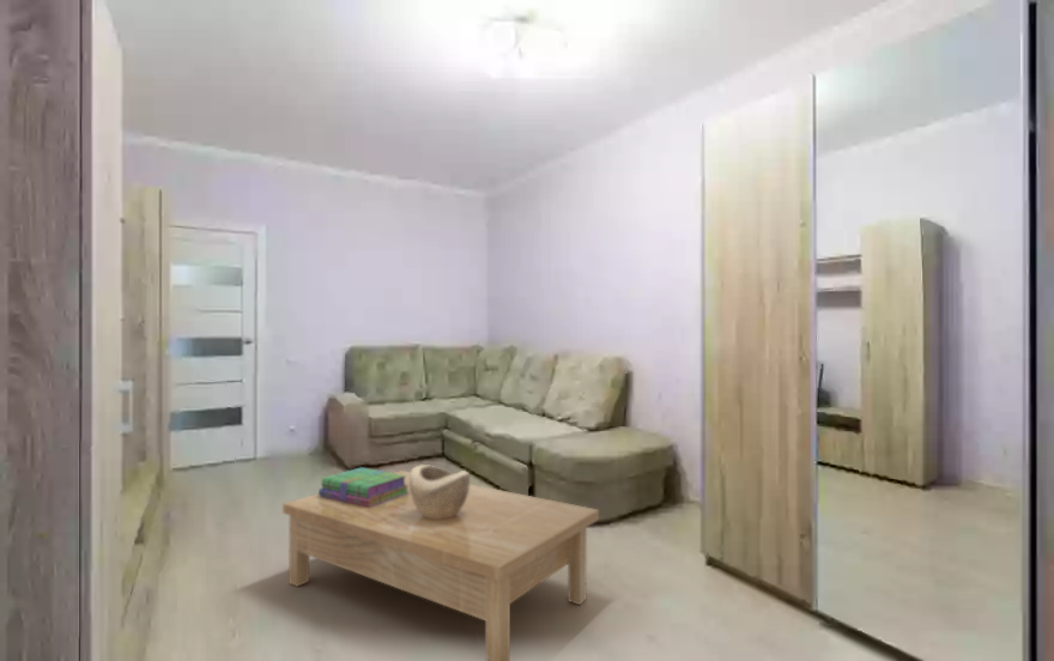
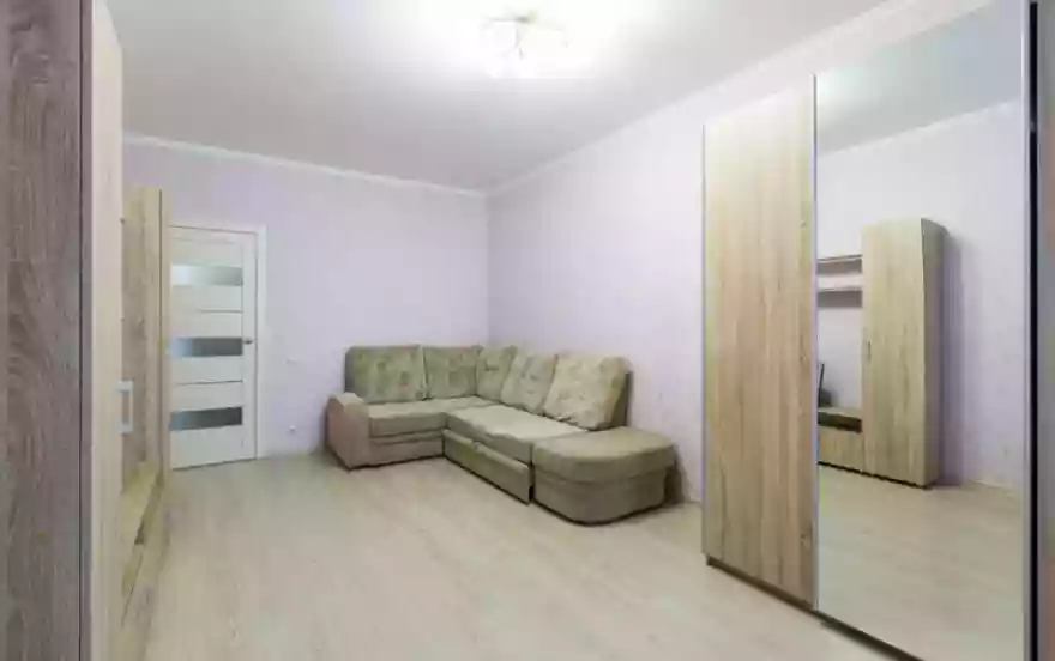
- stack of books (364, 485)
- coffee table (437, 547)
- decorative bowl (440, 490)
